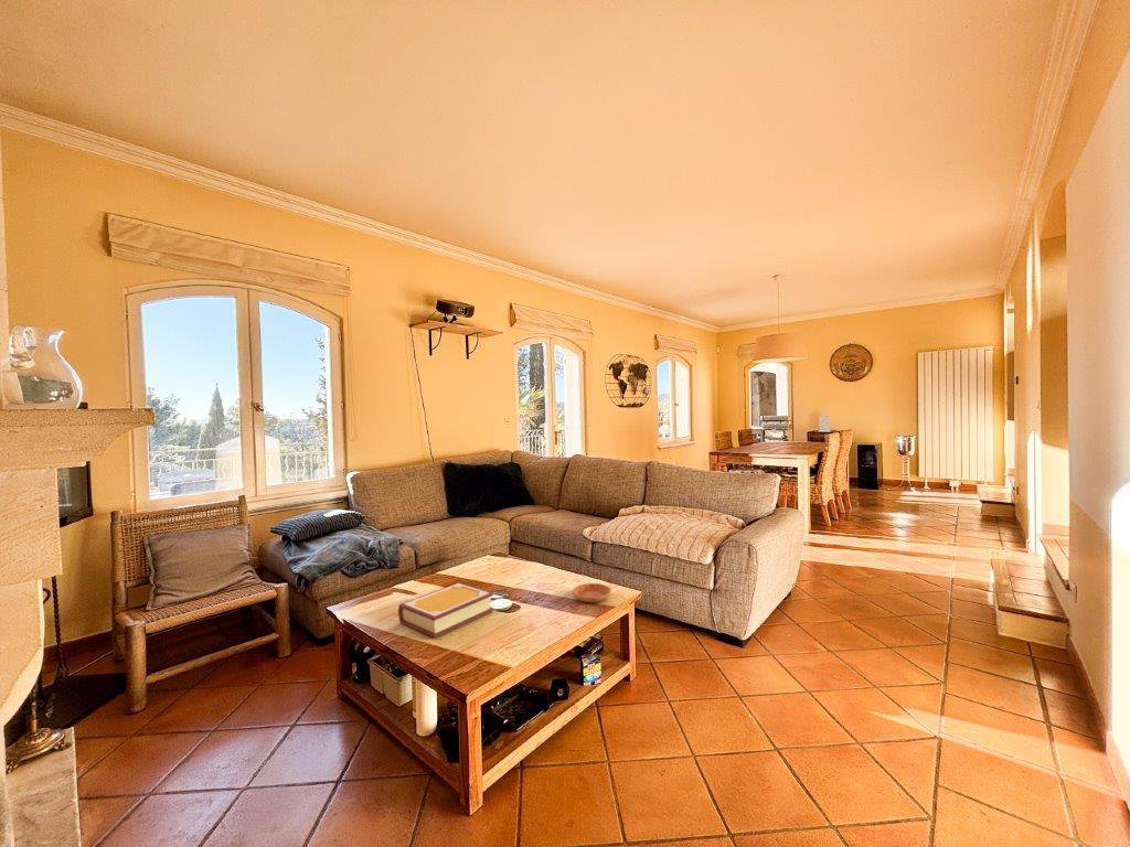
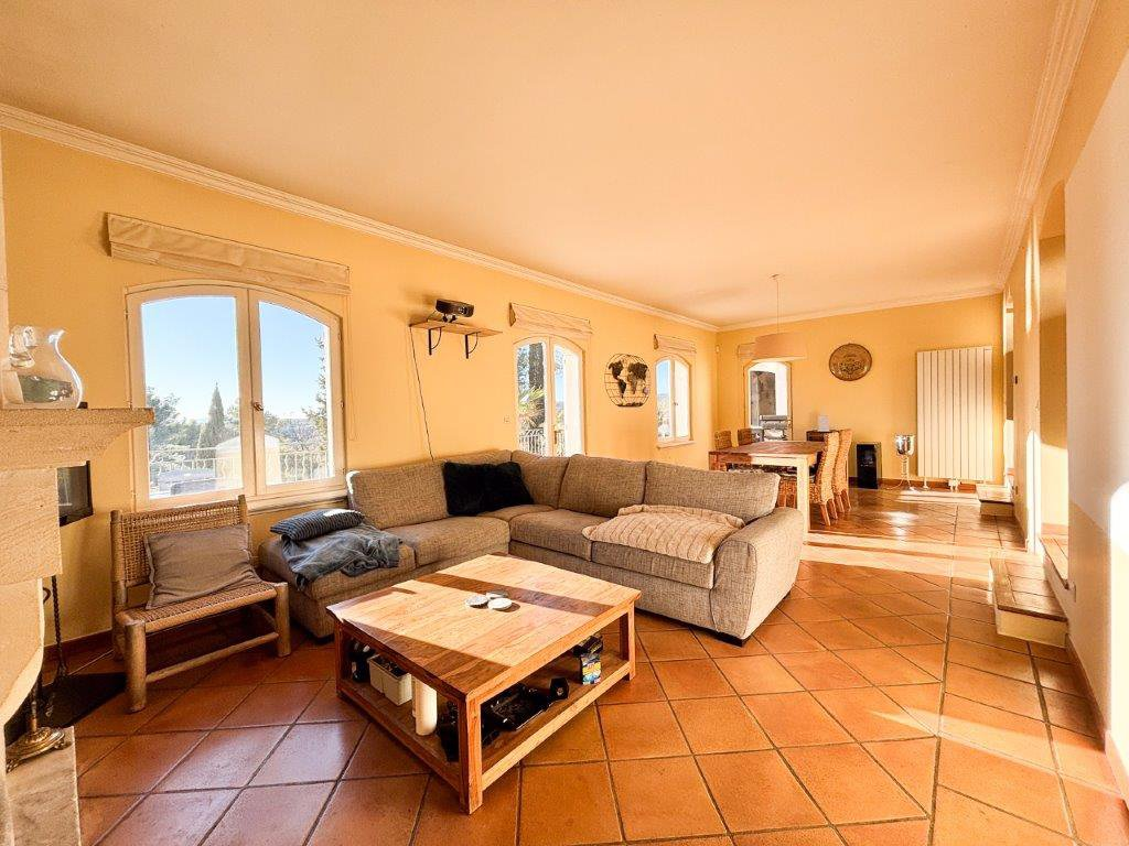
- saucer (591, 593)
- book (447, 607)
